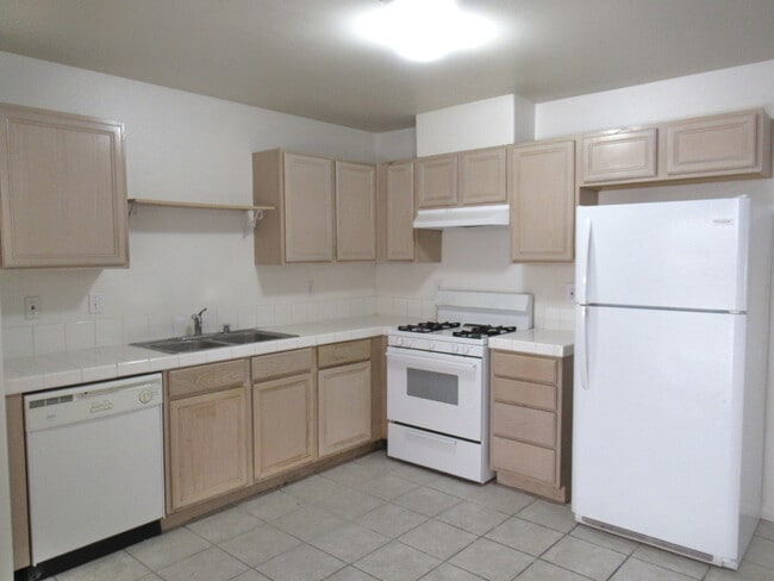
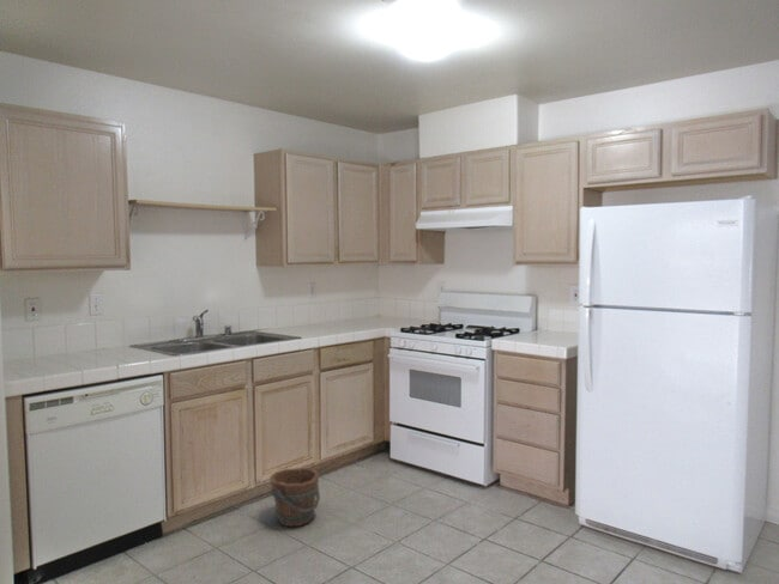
+ bucket (295, 497)
